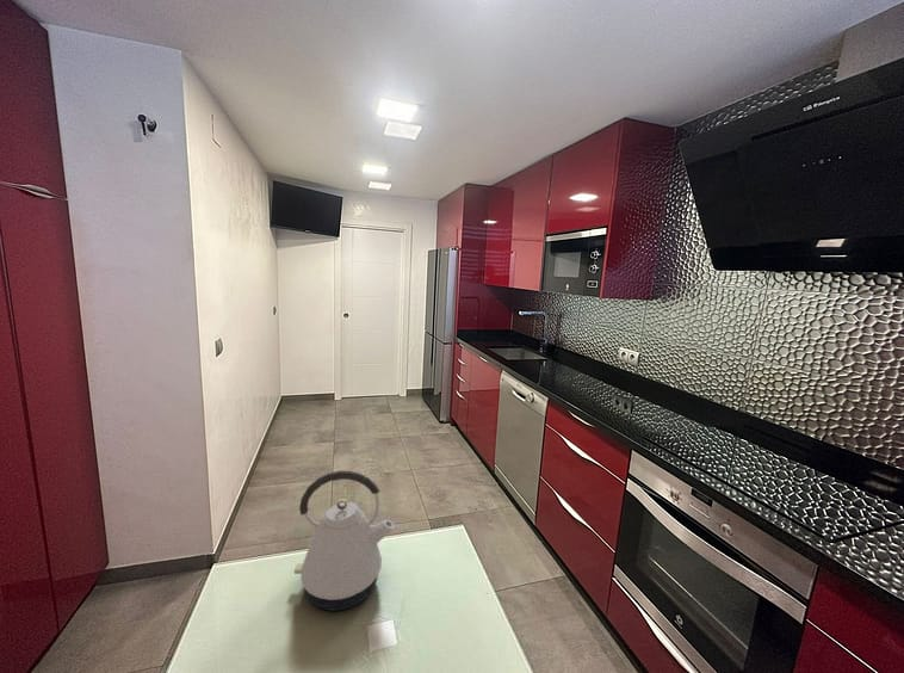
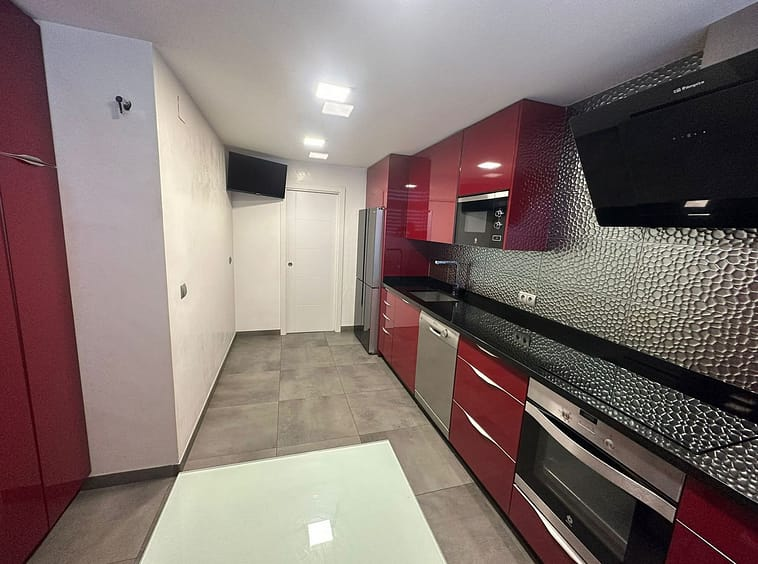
- kettle (345, 529)
